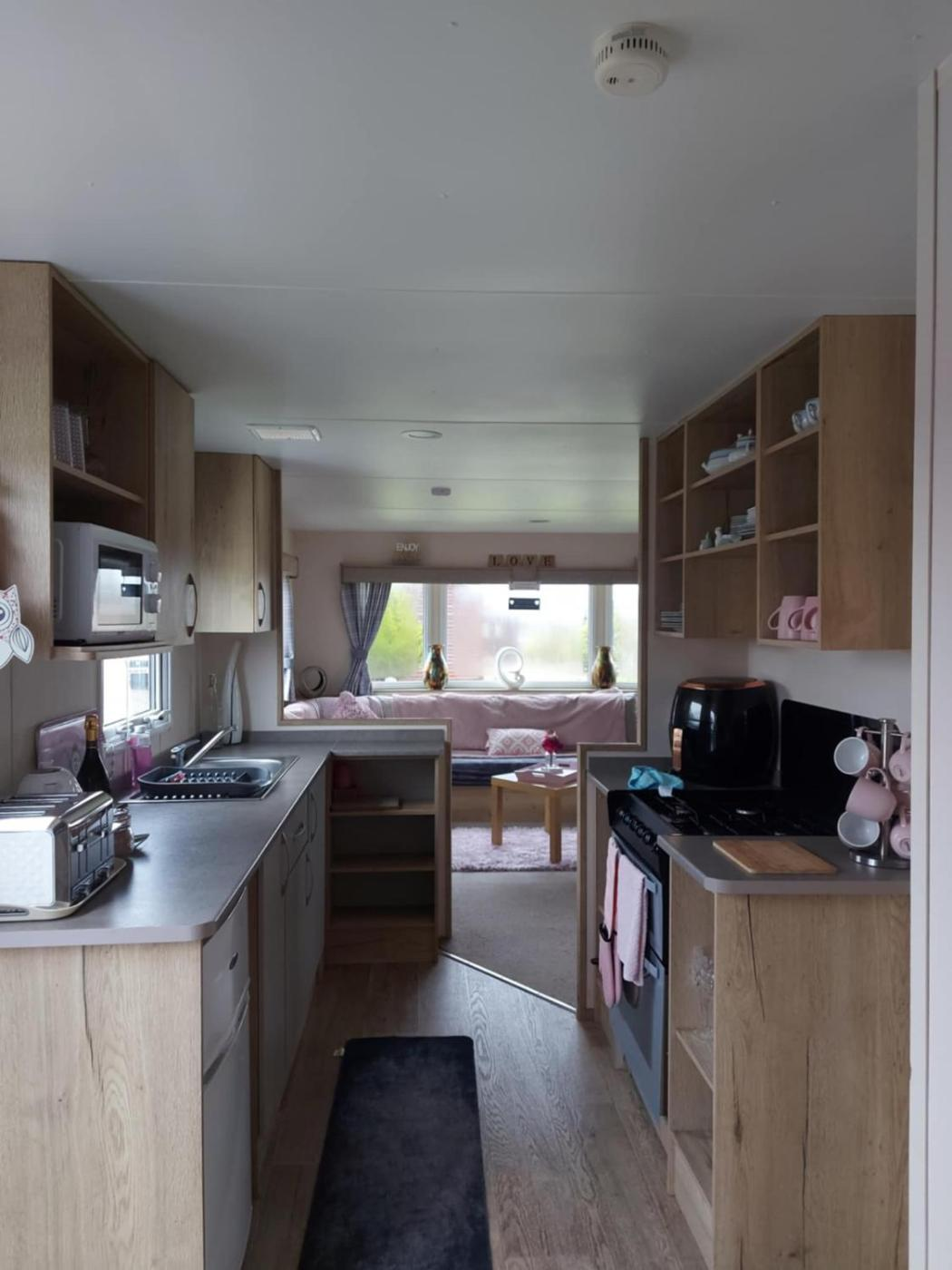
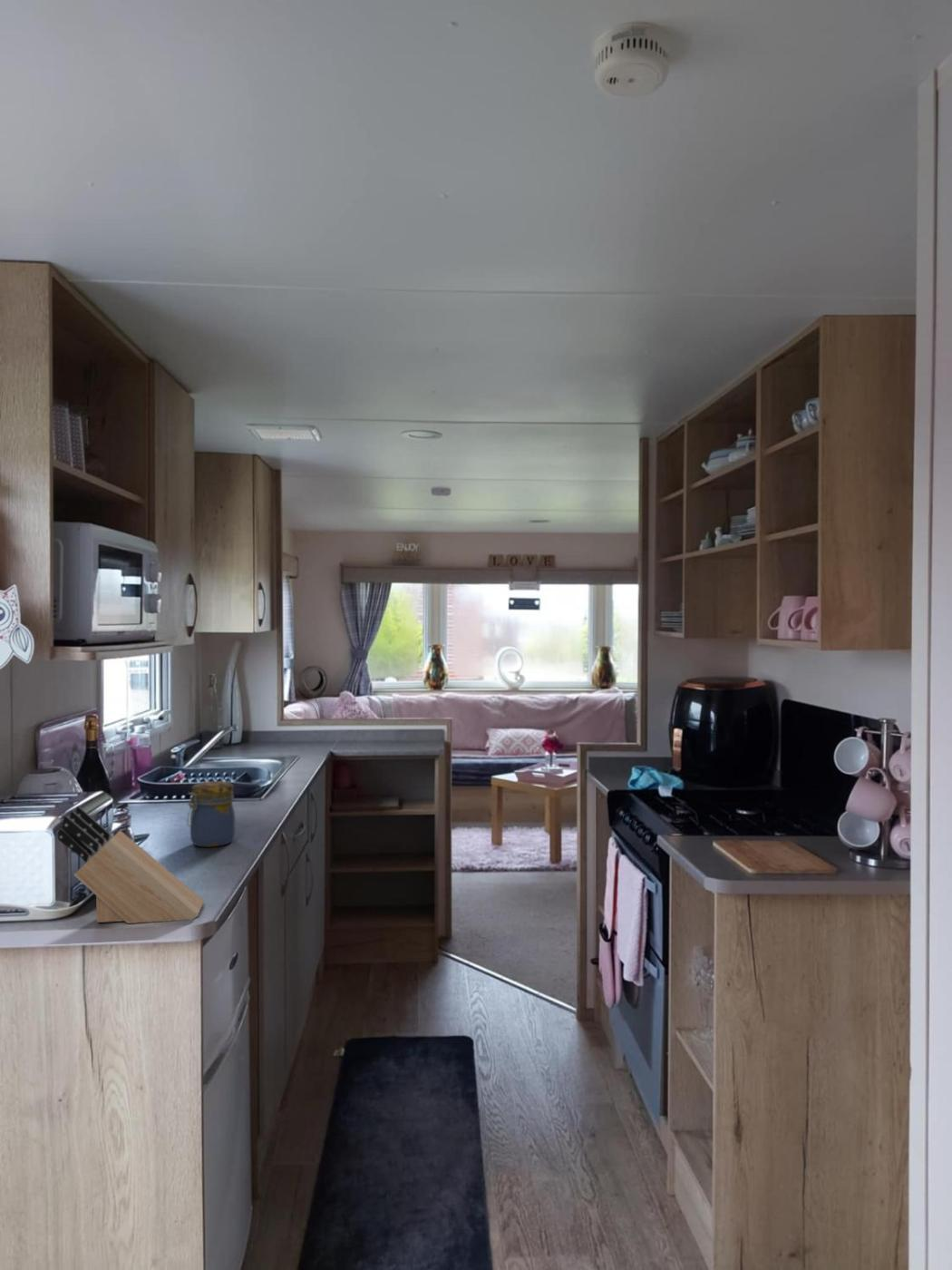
+ knife block (131, 862)
+ jar (210, 813)
